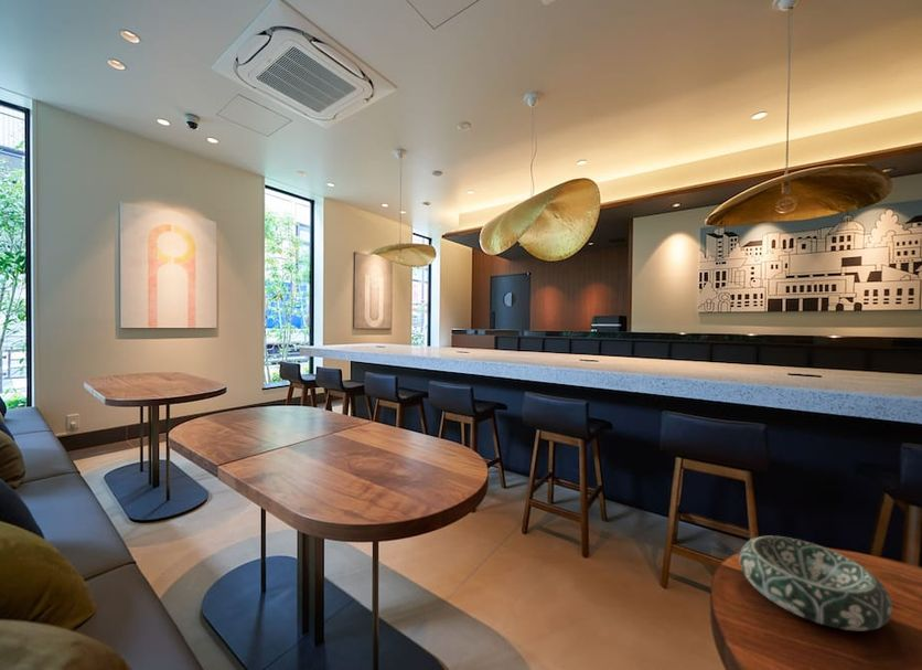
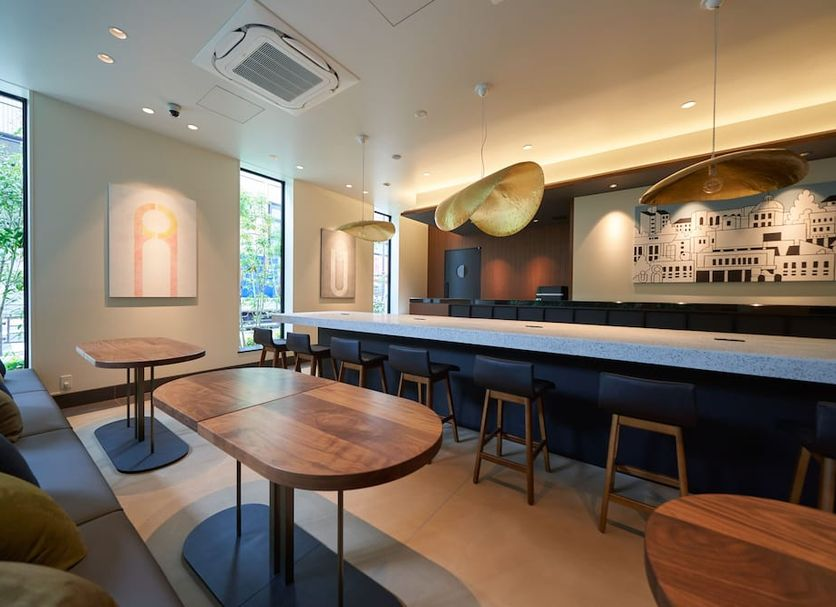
- decorative bowl (807, 577)
